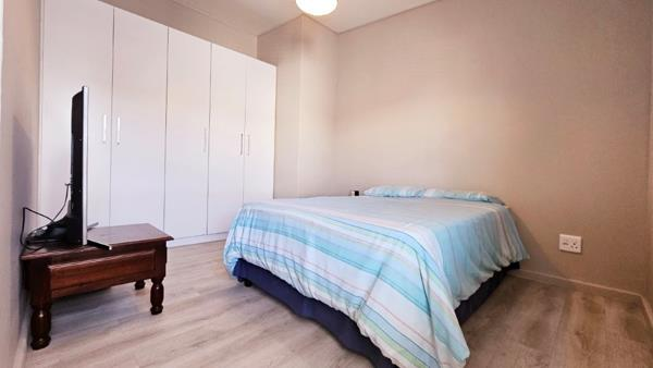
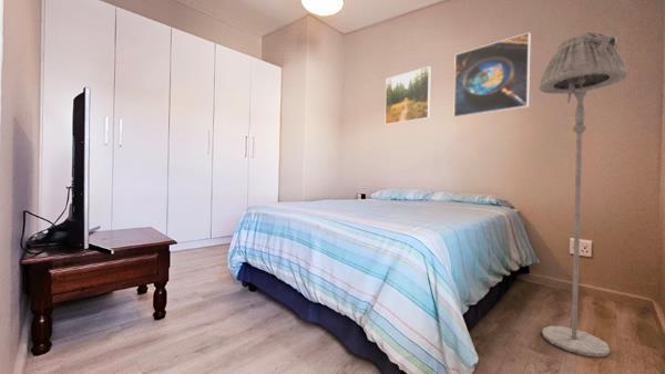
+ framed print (489, 79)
+ floor lamp (576, 191)
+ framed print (406, 97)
